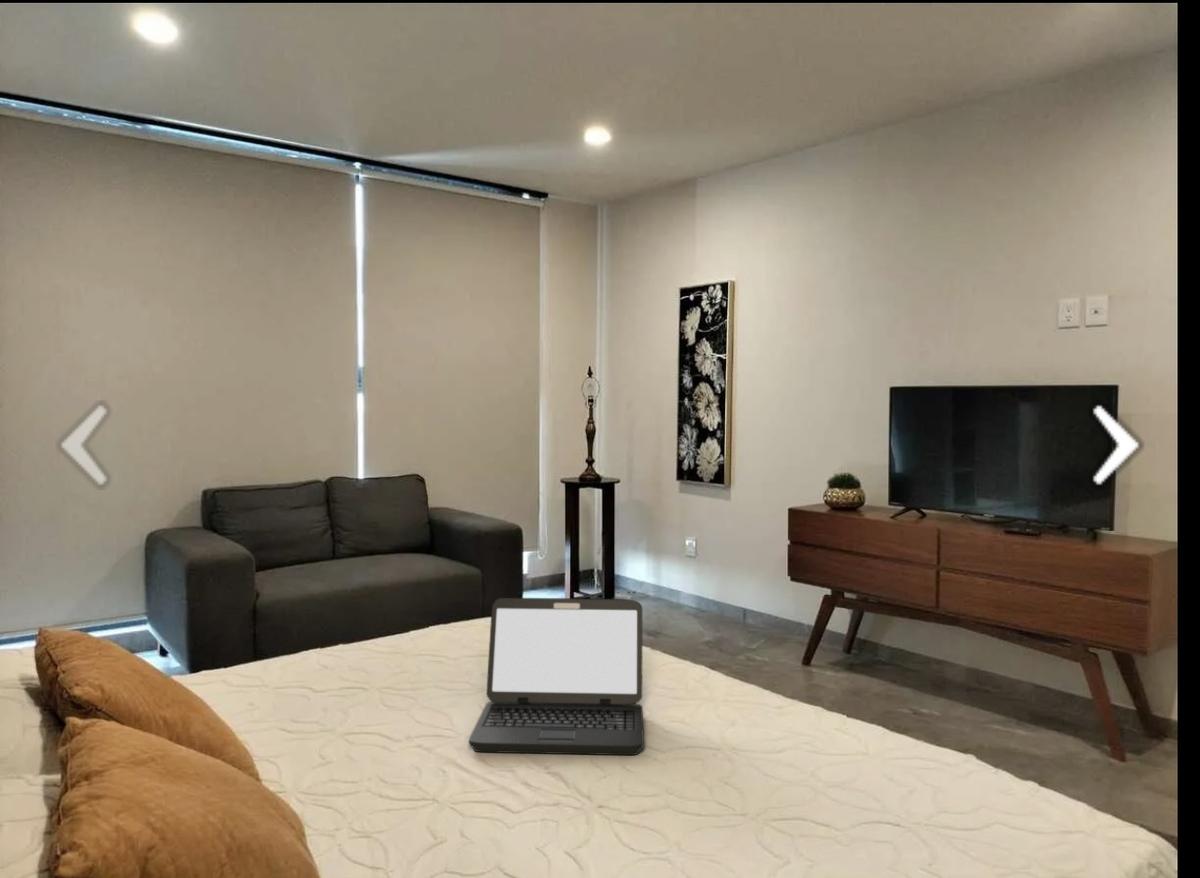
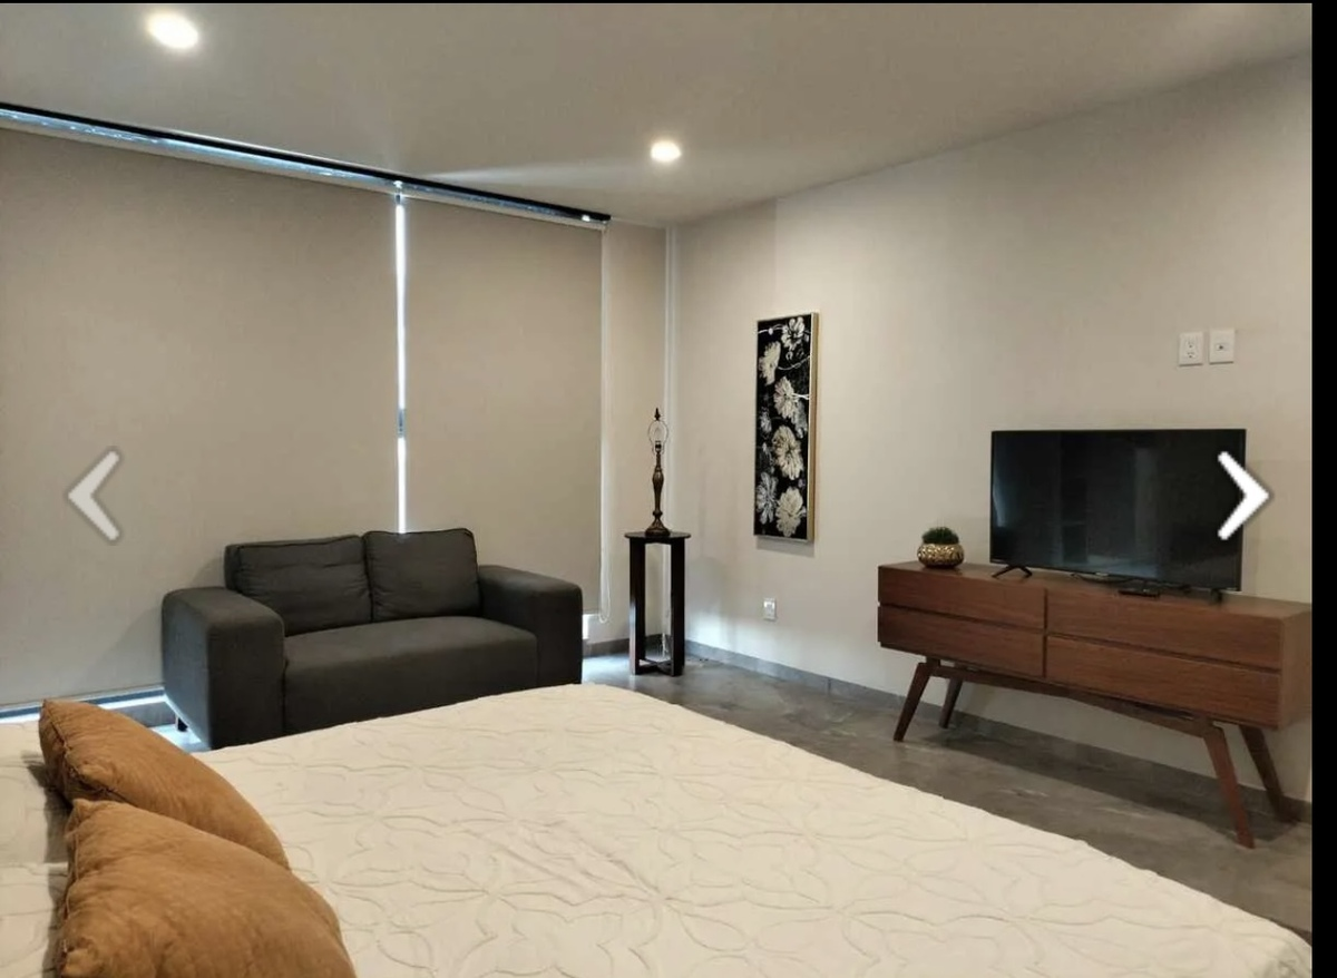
- laptop (561, 670)
